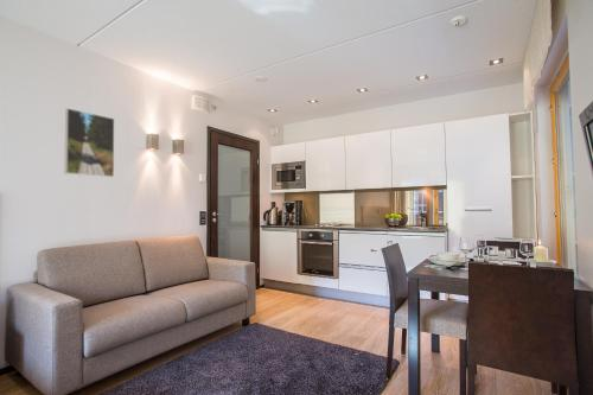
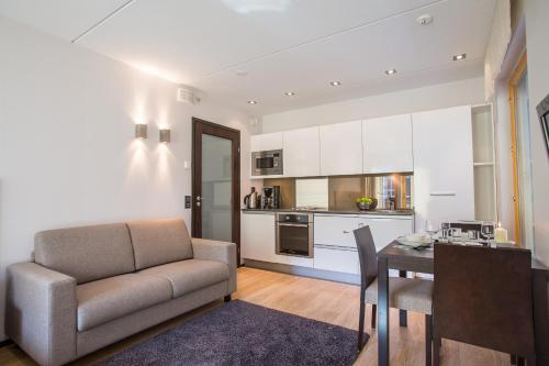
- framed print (90, 144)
